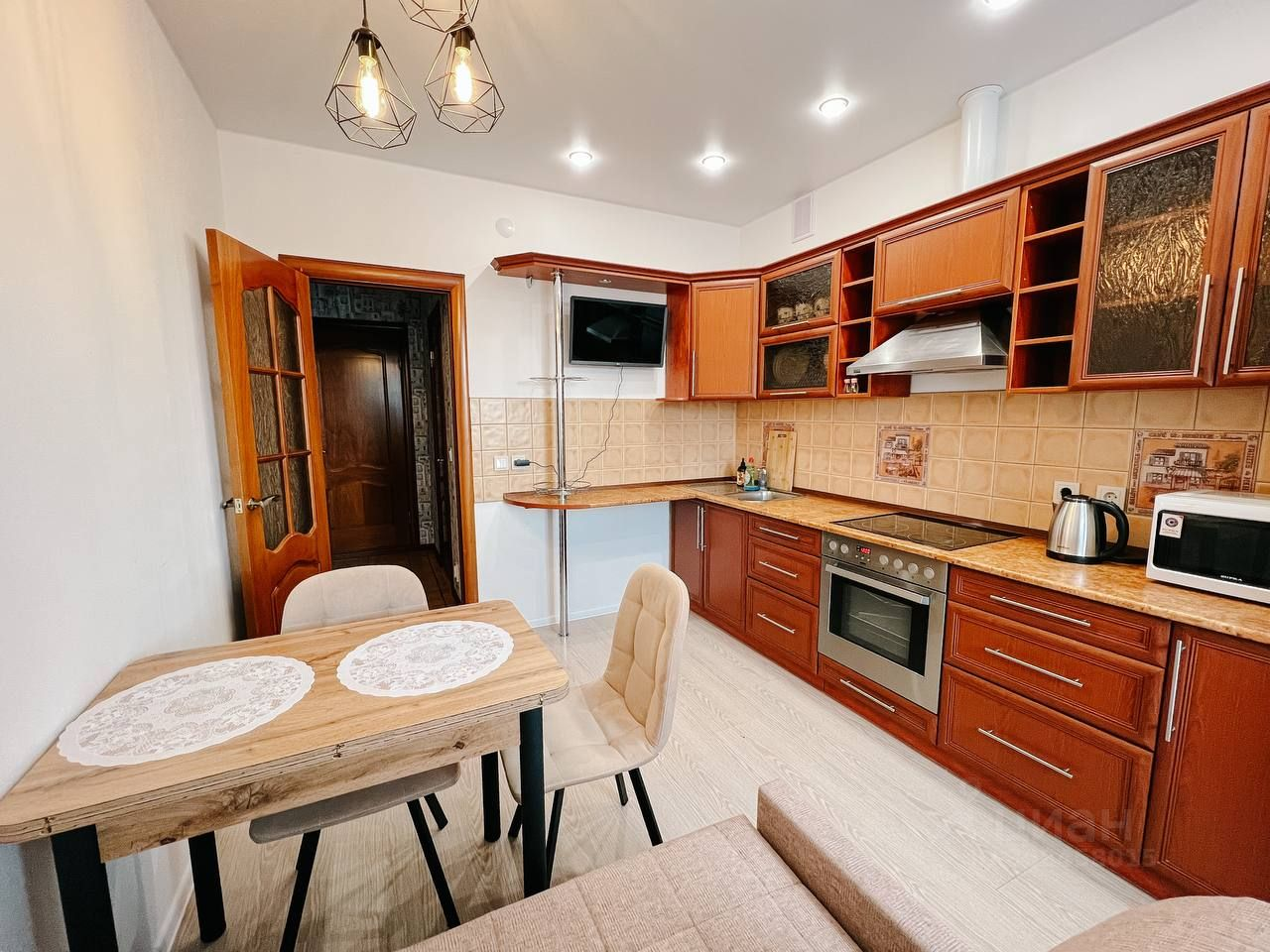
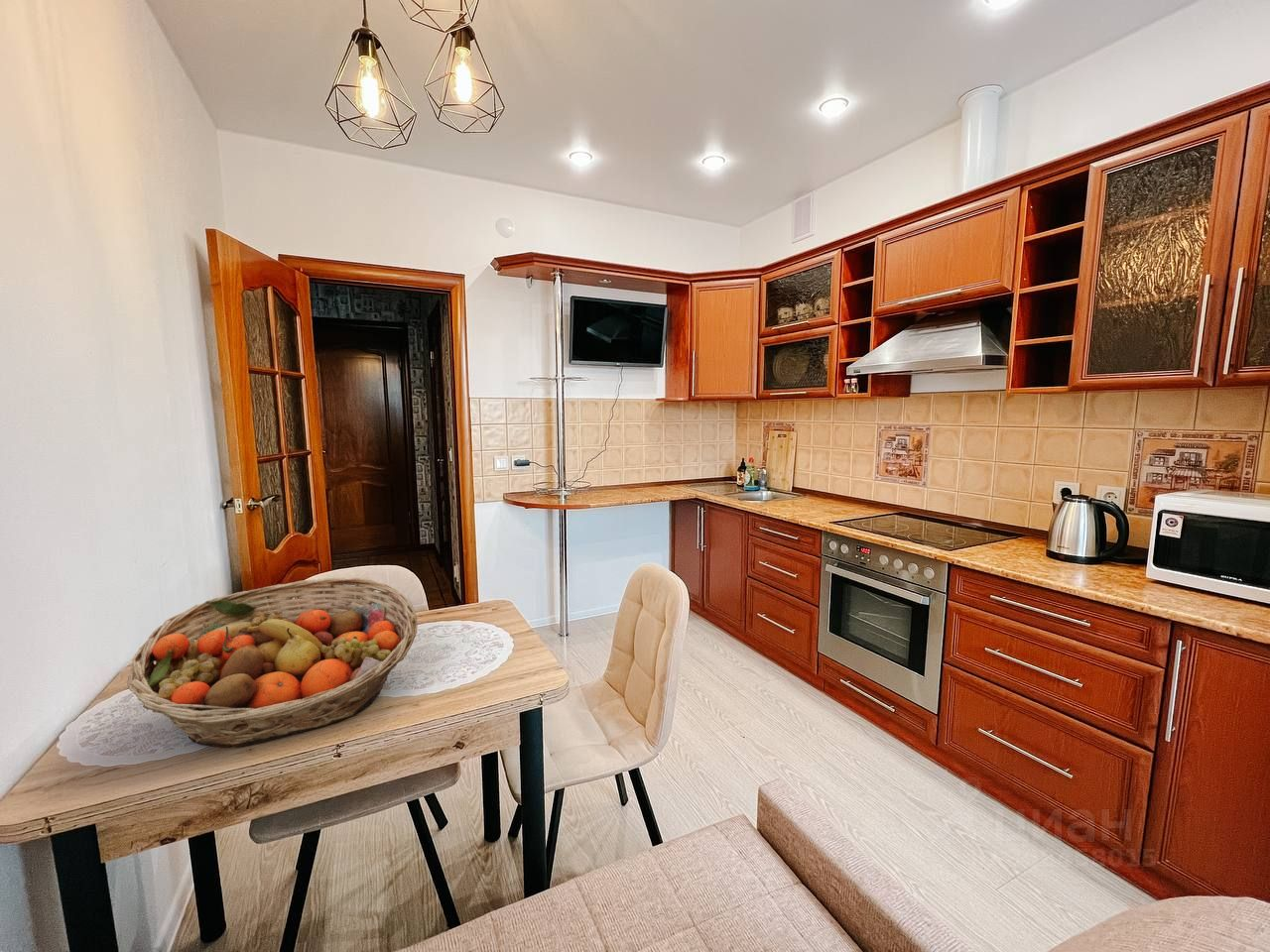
+ fruit basket (290, 653)
